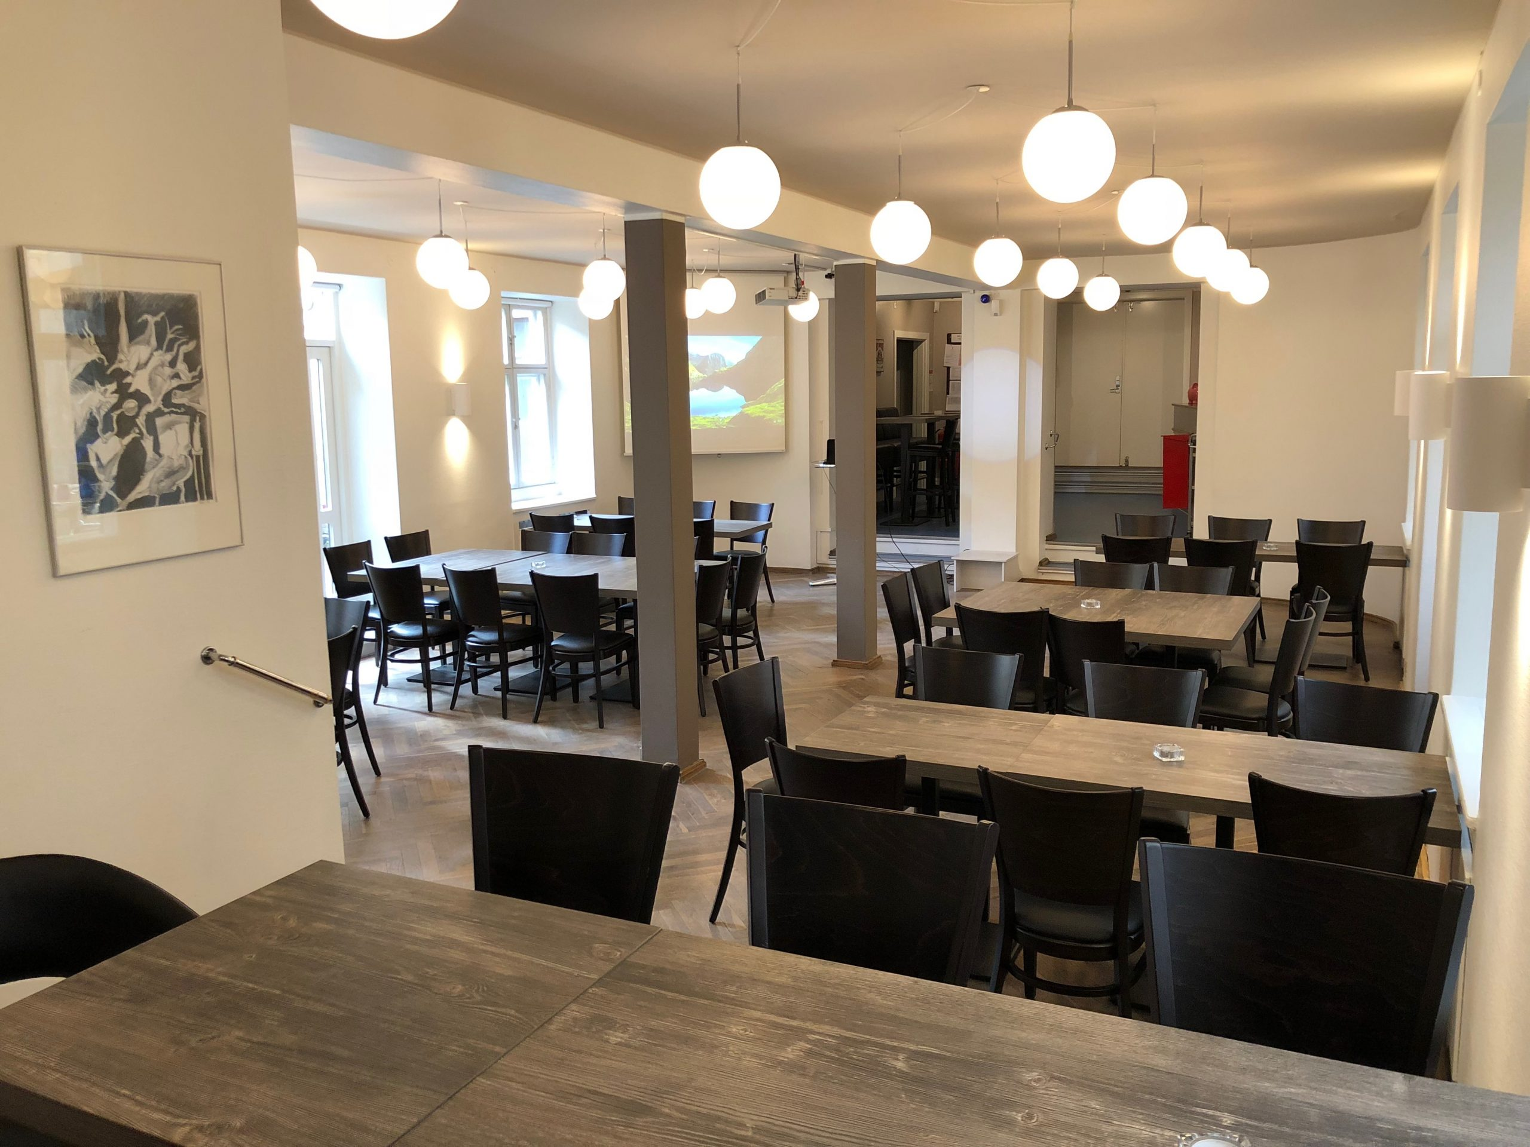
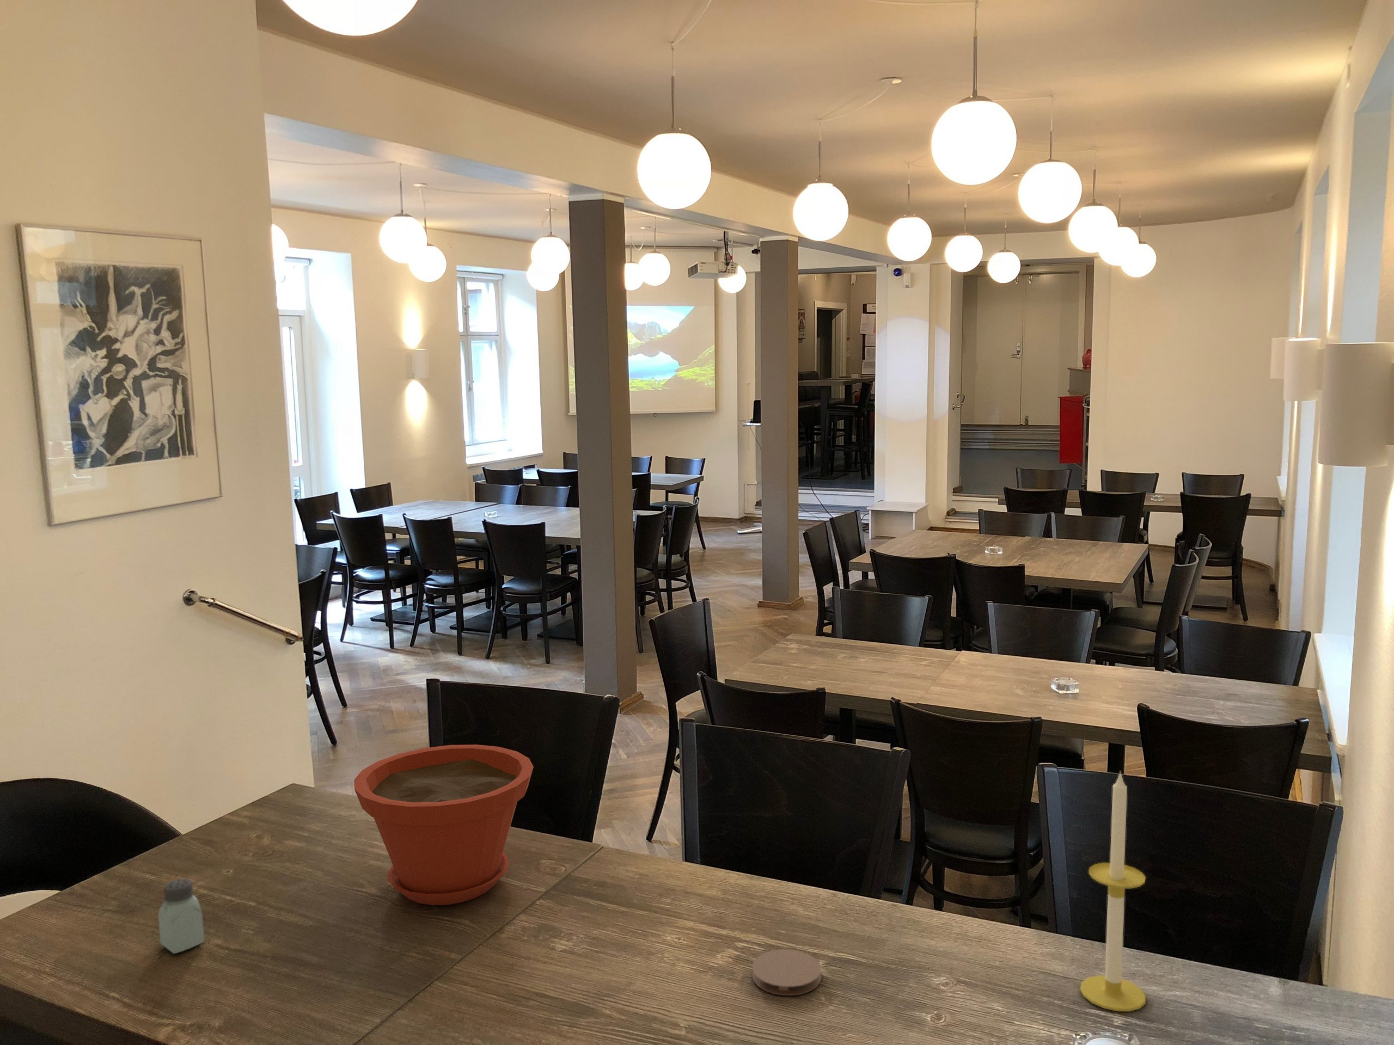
+ plant pot (447, 829)
+ coaster (786, 971)
+ saltshaker (180, 914)
+ candle (1116, 884)
